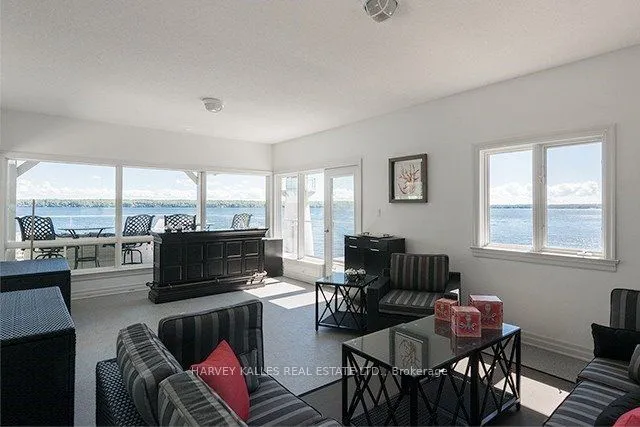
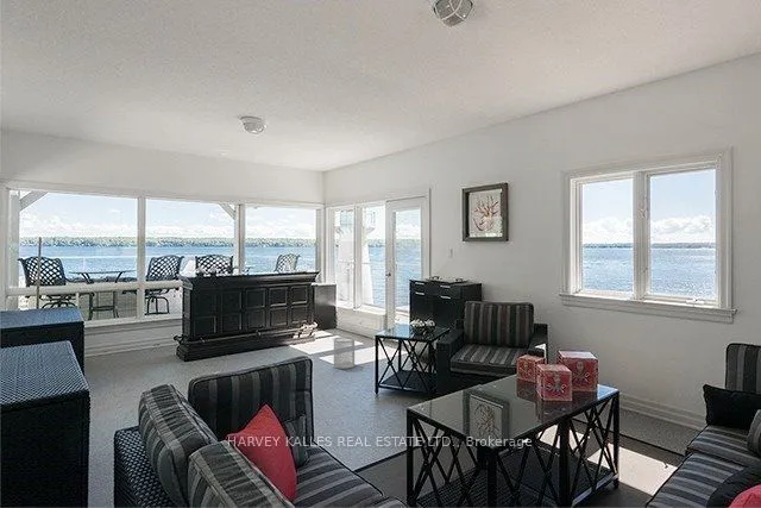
+ wastebasket (344, 352)
